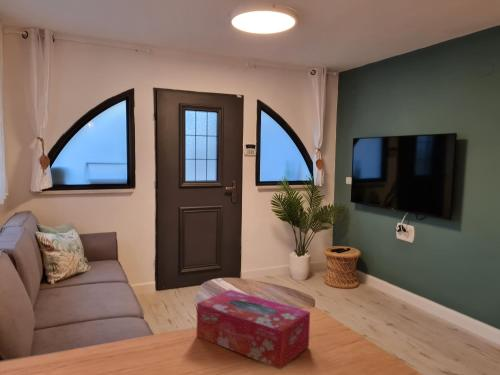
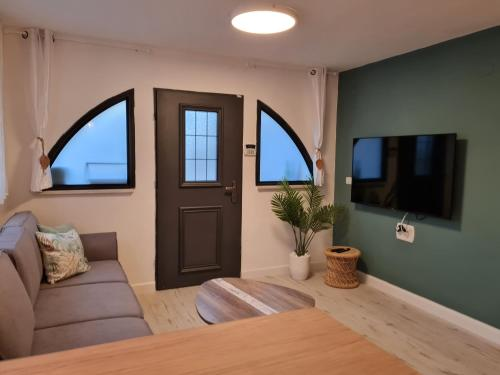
- tissue box (251, 324)
